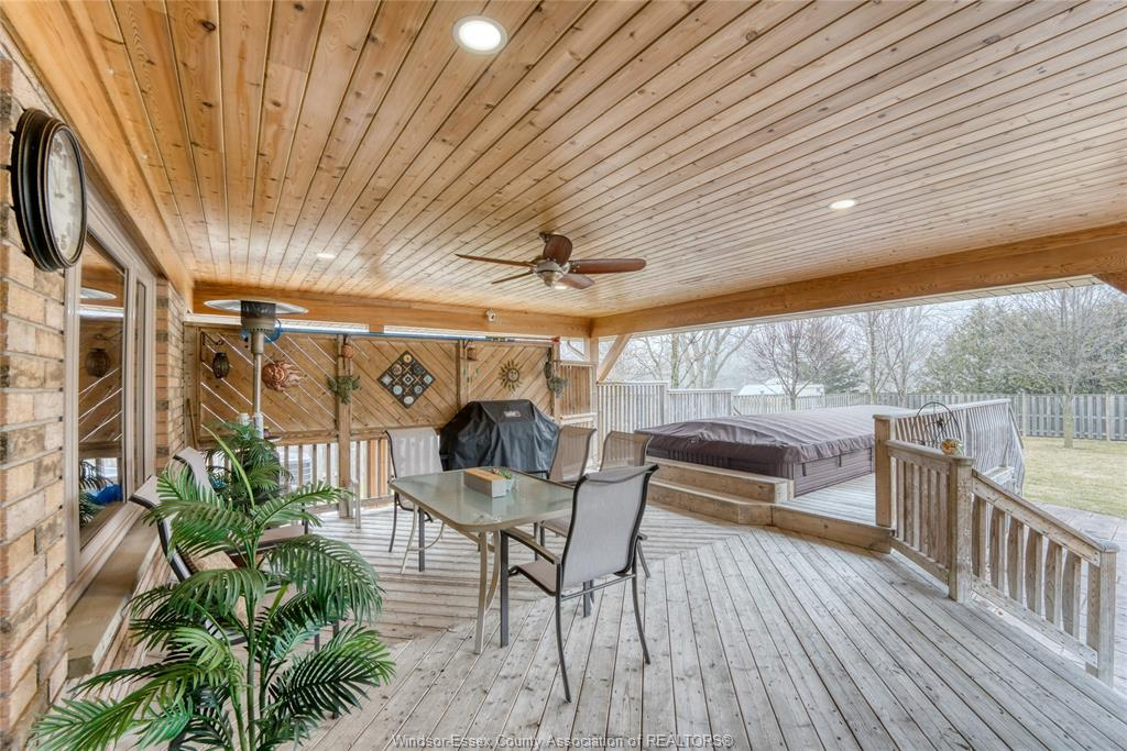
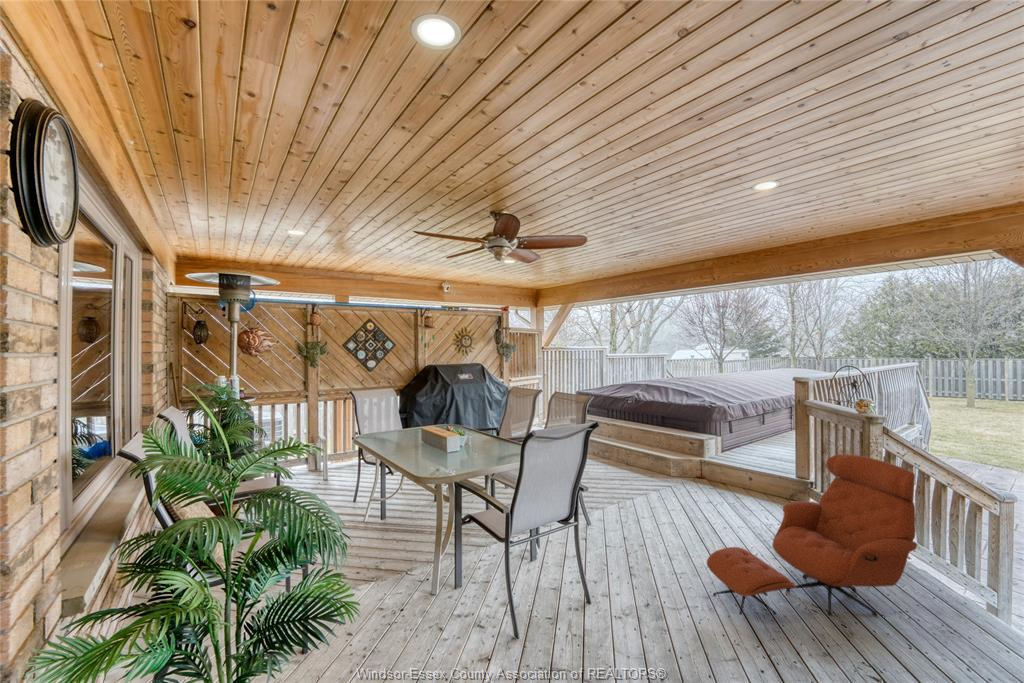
+ lounge chair (802, 530)
